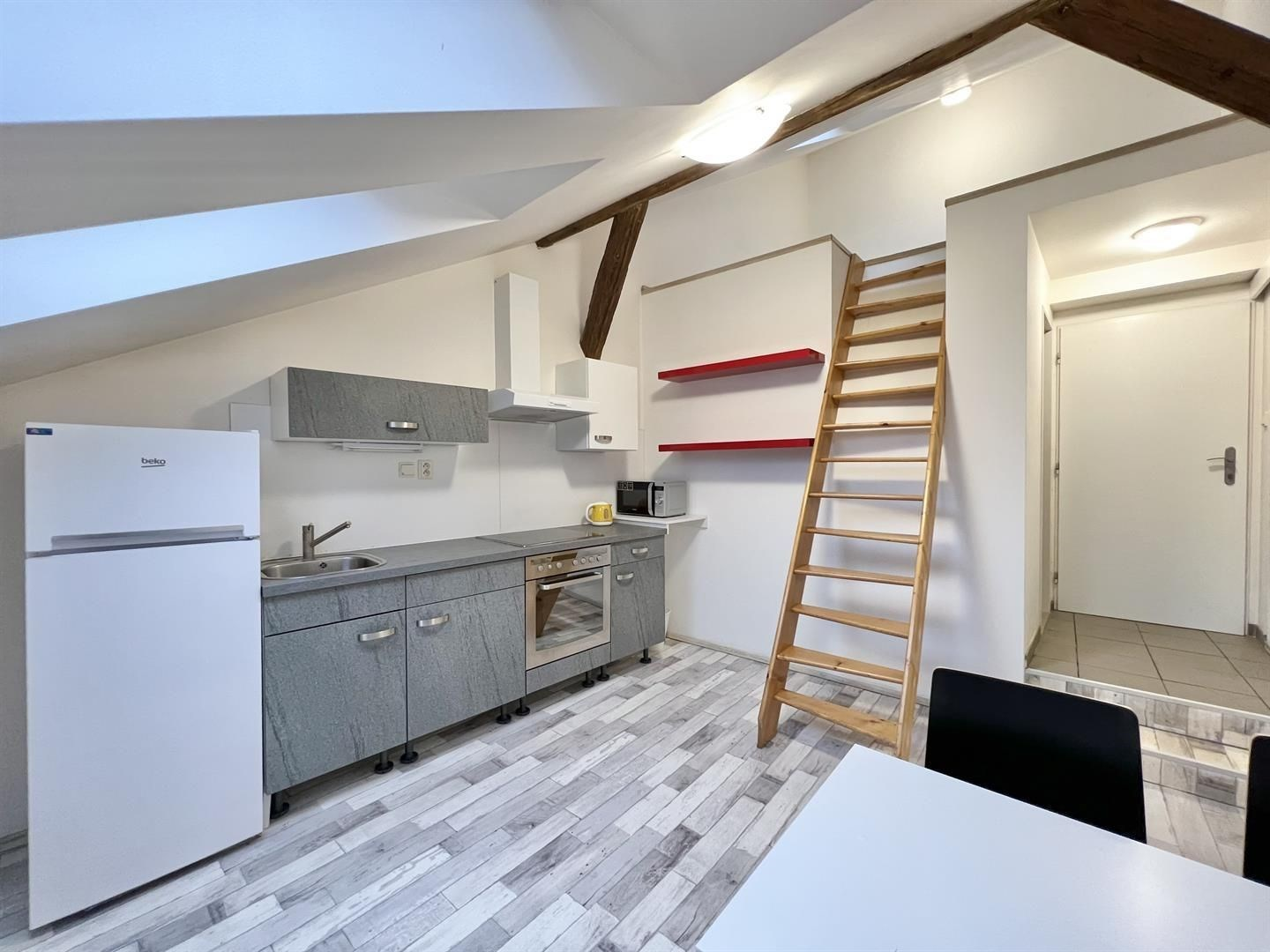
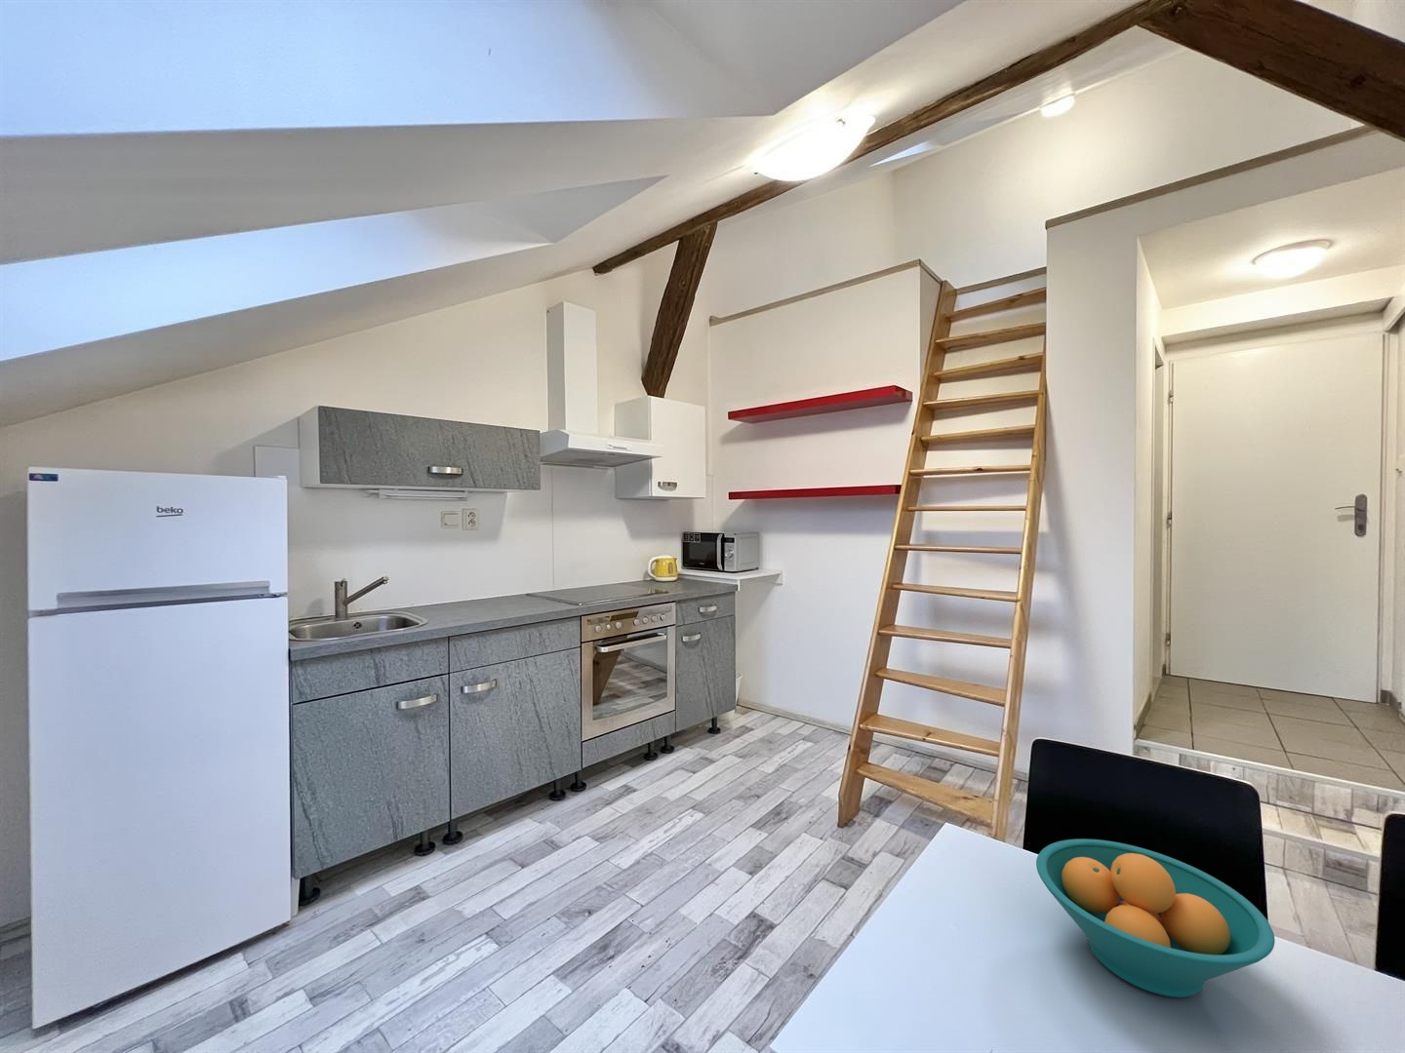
+ fruit bowl (1143, 909)
